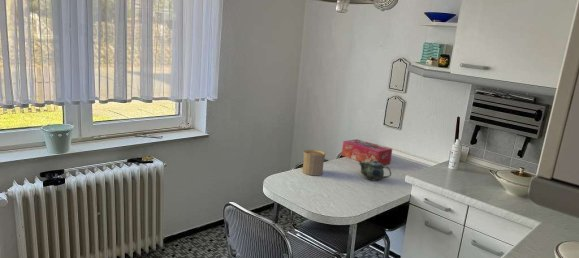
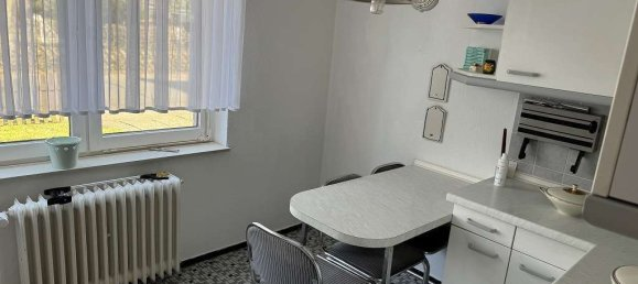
- chinaware (374, 169)
- tissue box (366, 152)
- cup (313, 162)
